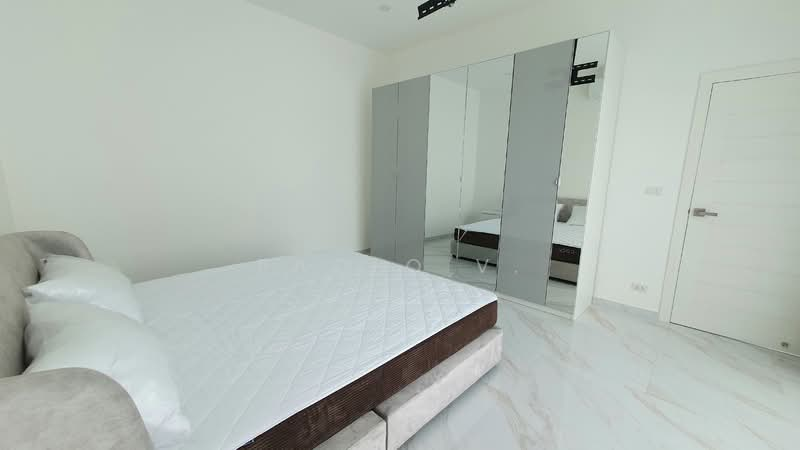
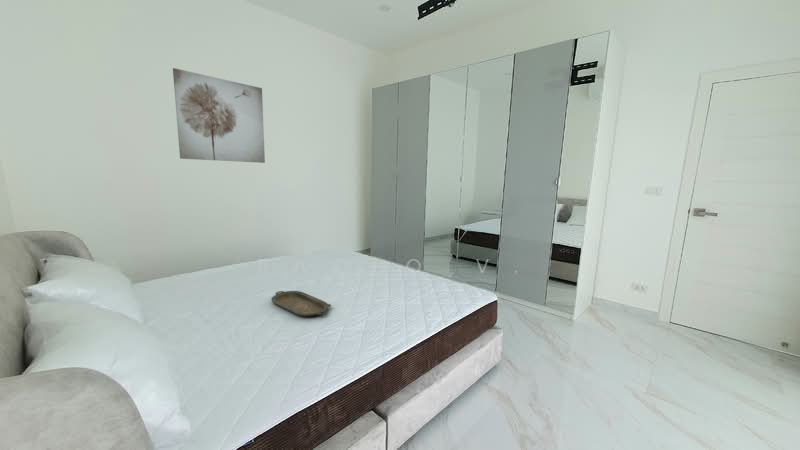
+ serving tray (299, 303)
+ wall art (223, 120)
